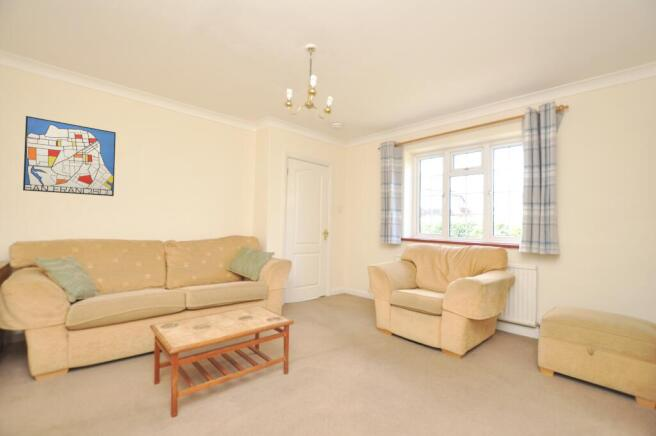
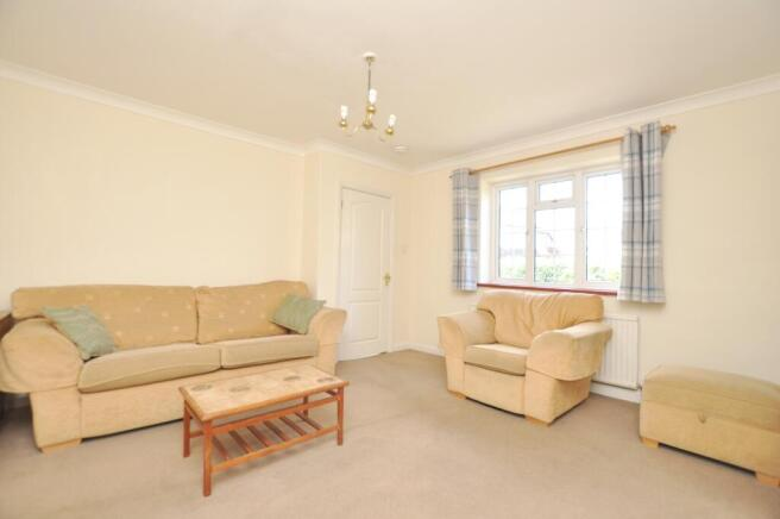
- wall art (73, 159)
